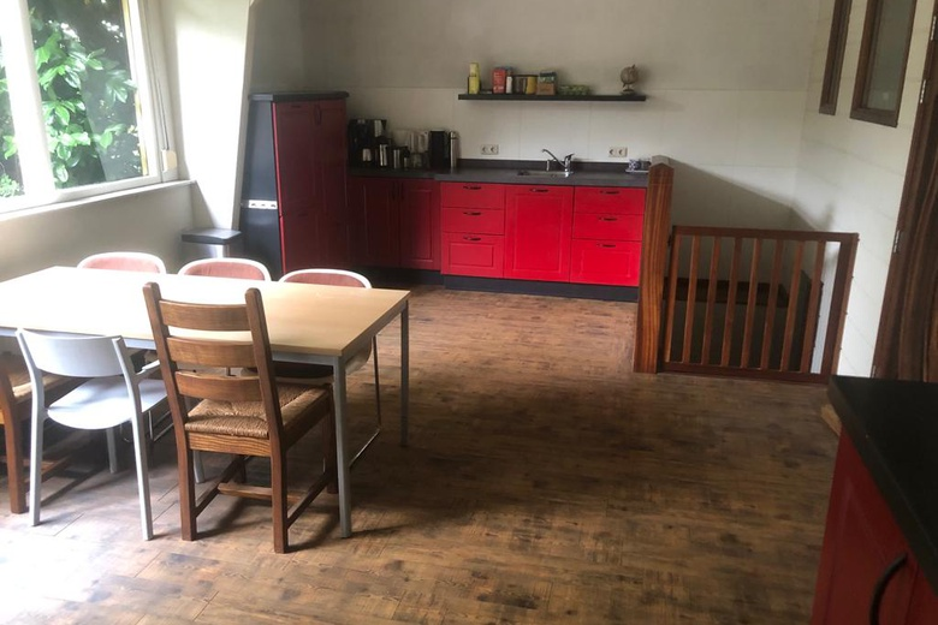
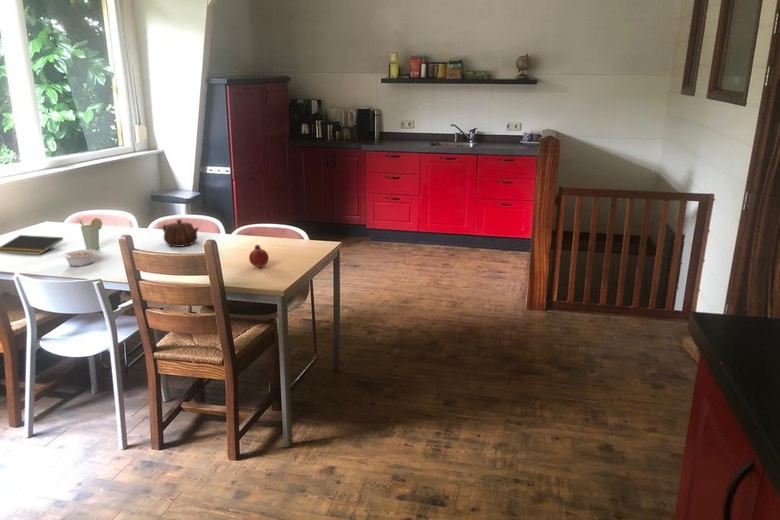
+ teapot (181, 232)
+ notepad (29, 244)
+ legume (79, 257)
+ fruit (258, 256)
+ cup (92, 233)
